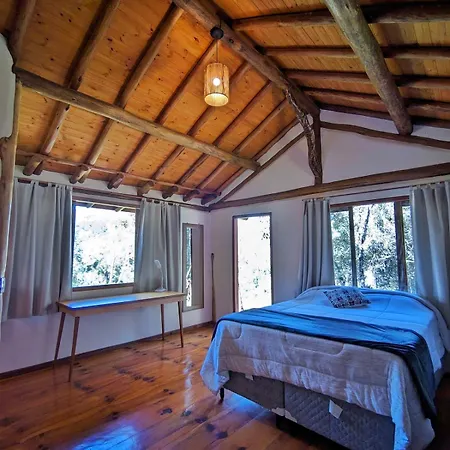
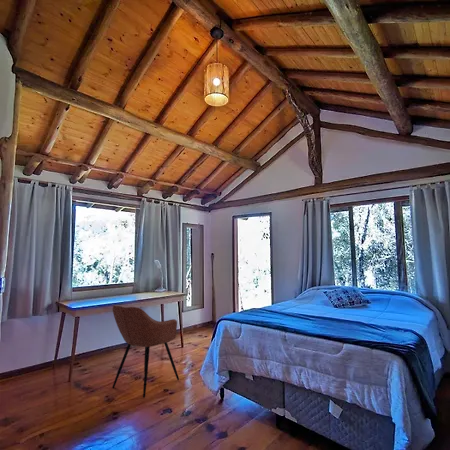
+ armchair (144, 342)
